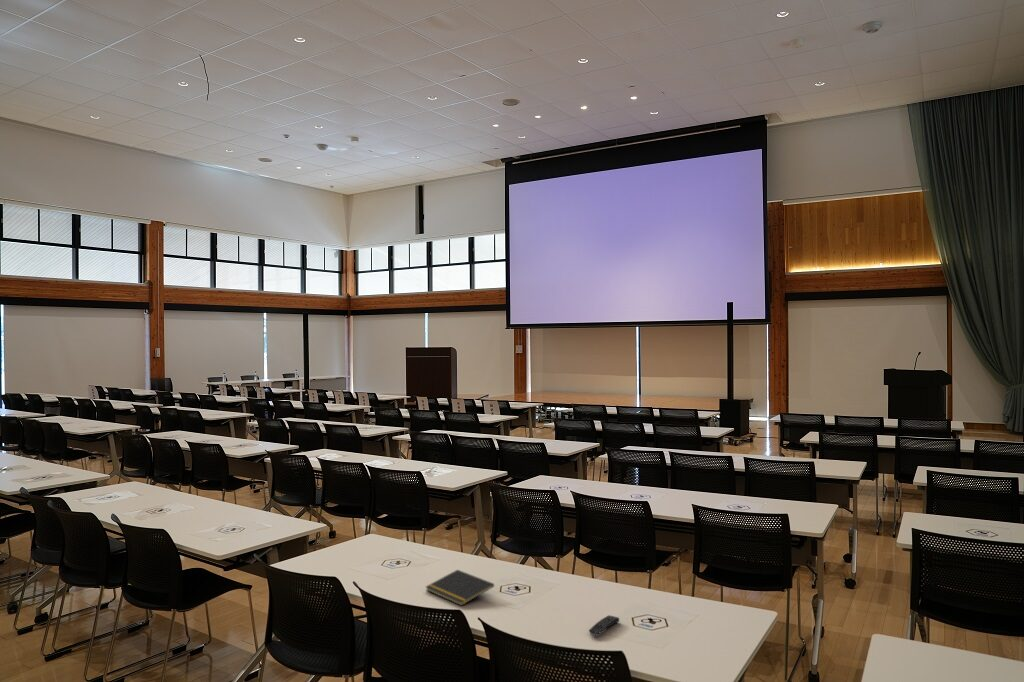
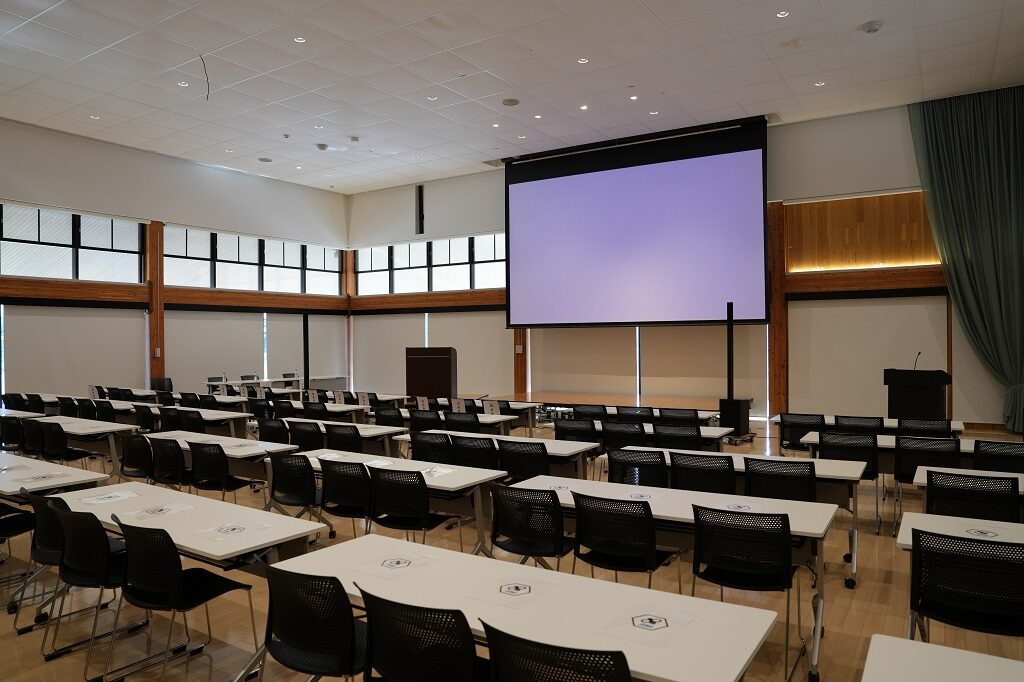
- remote control (603, 625)
- notepad (459, 586)
